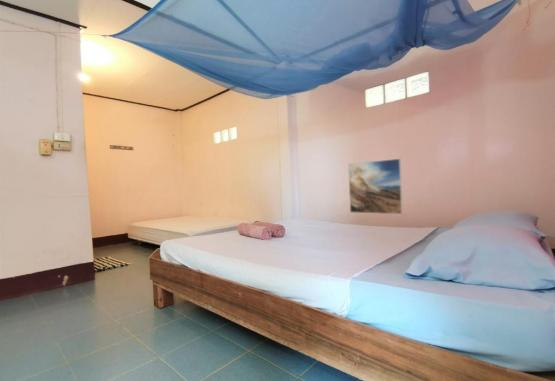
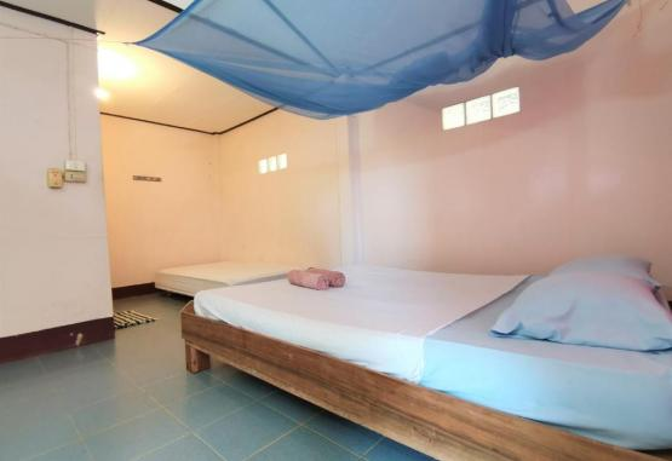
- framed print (373, 187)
